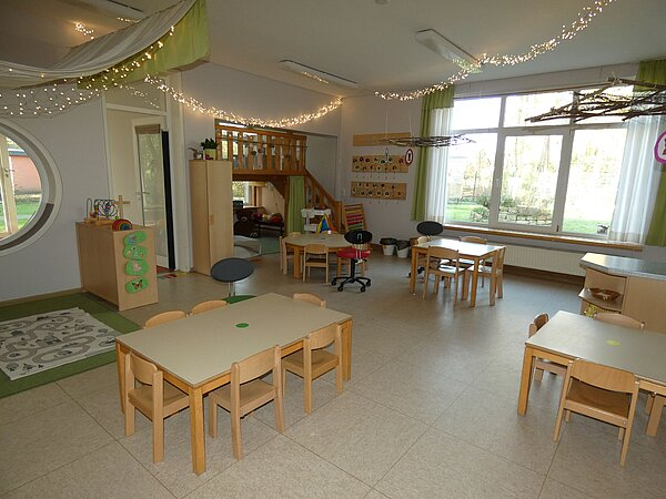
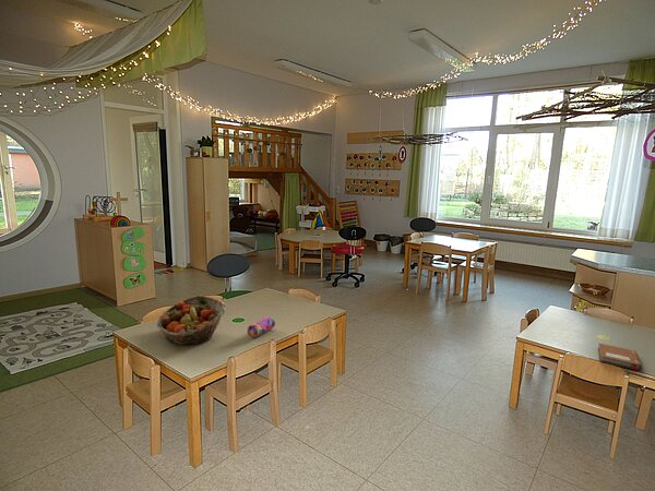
+ fruit basket (192, 319)
+ pencil case (261, 326)
+ notebook (618, 356)
